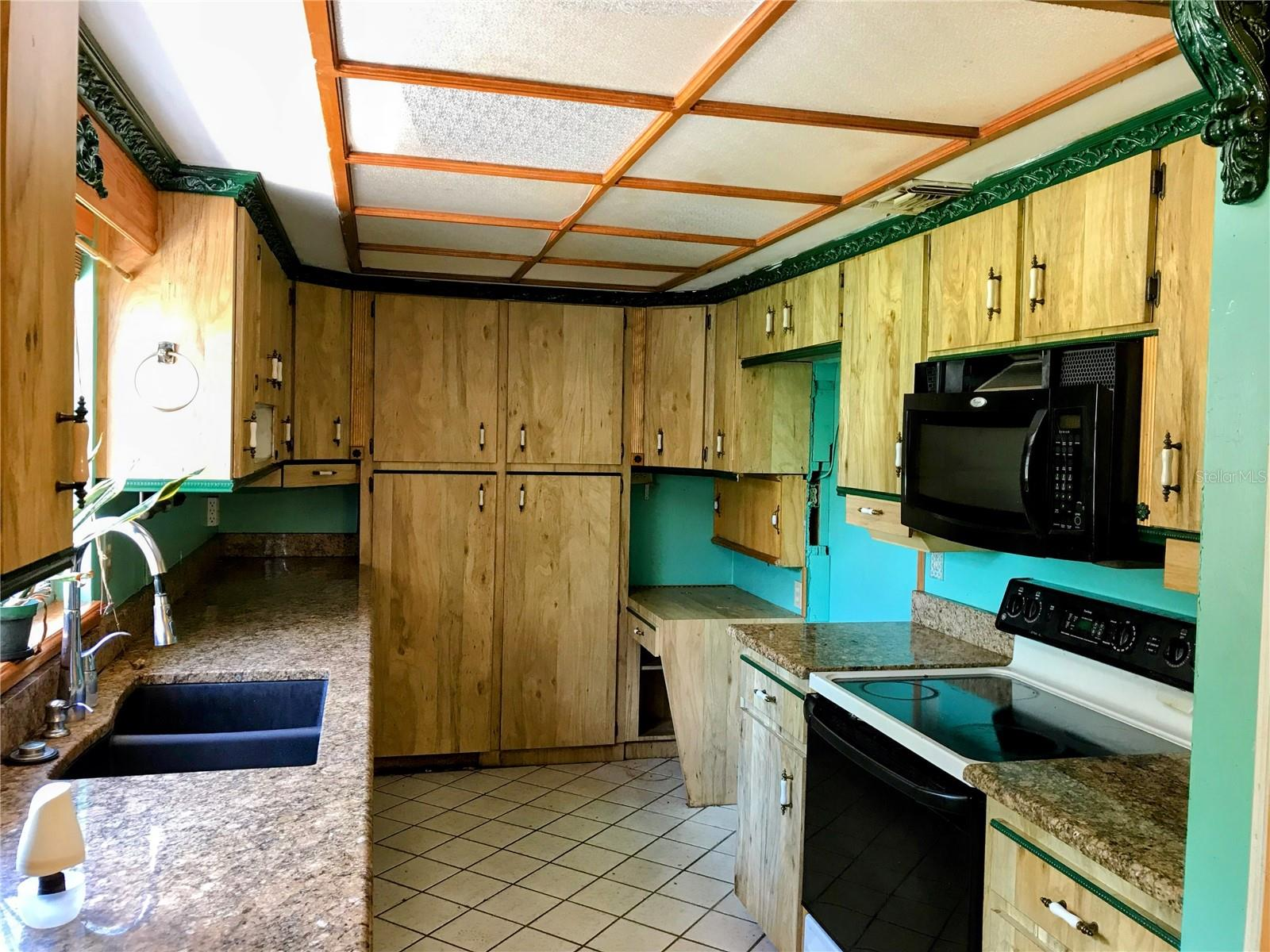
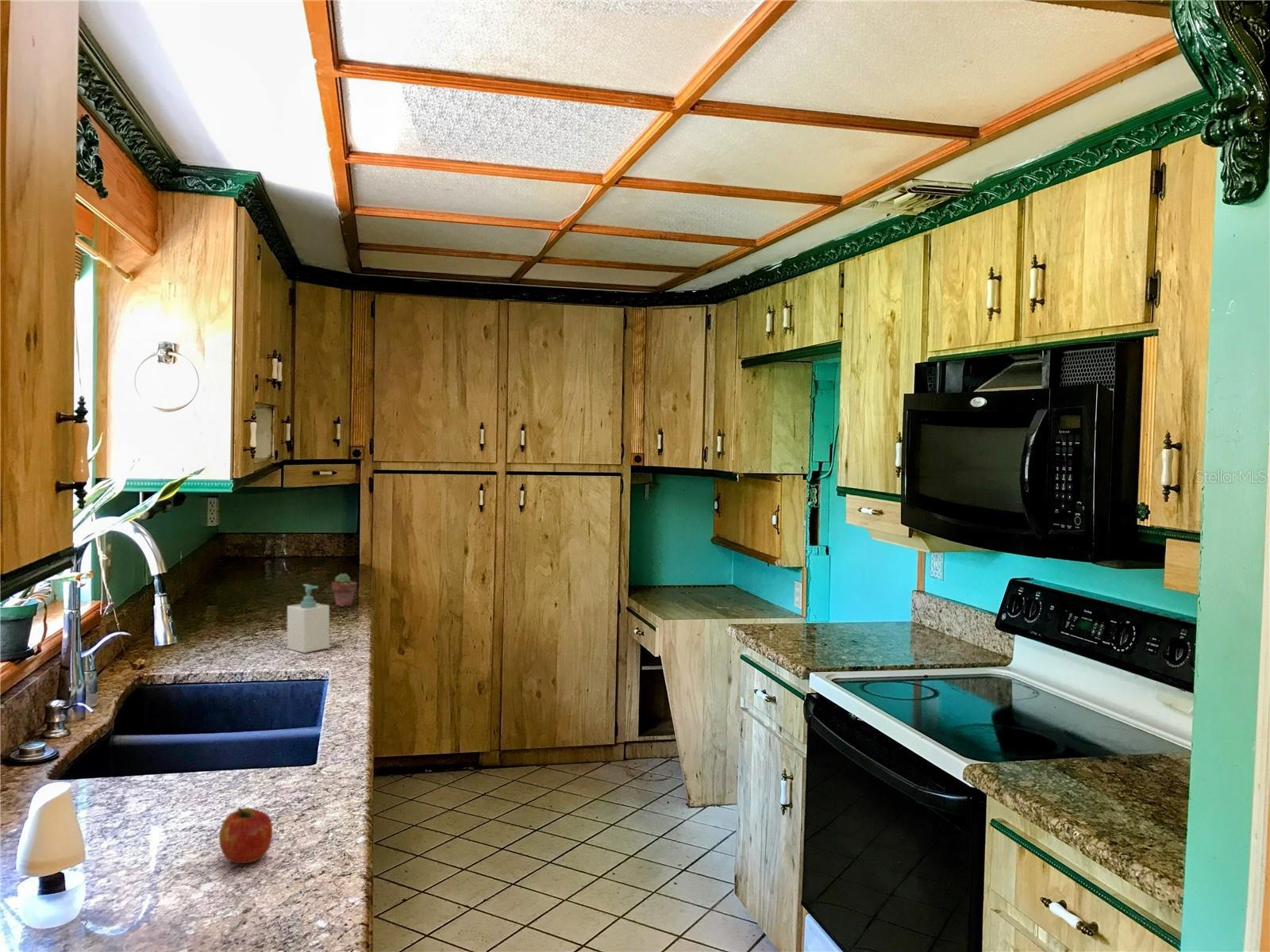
+ potted succulent (344, 589)
+ apple (246, 832)
+ soap bottle (308, 616)
